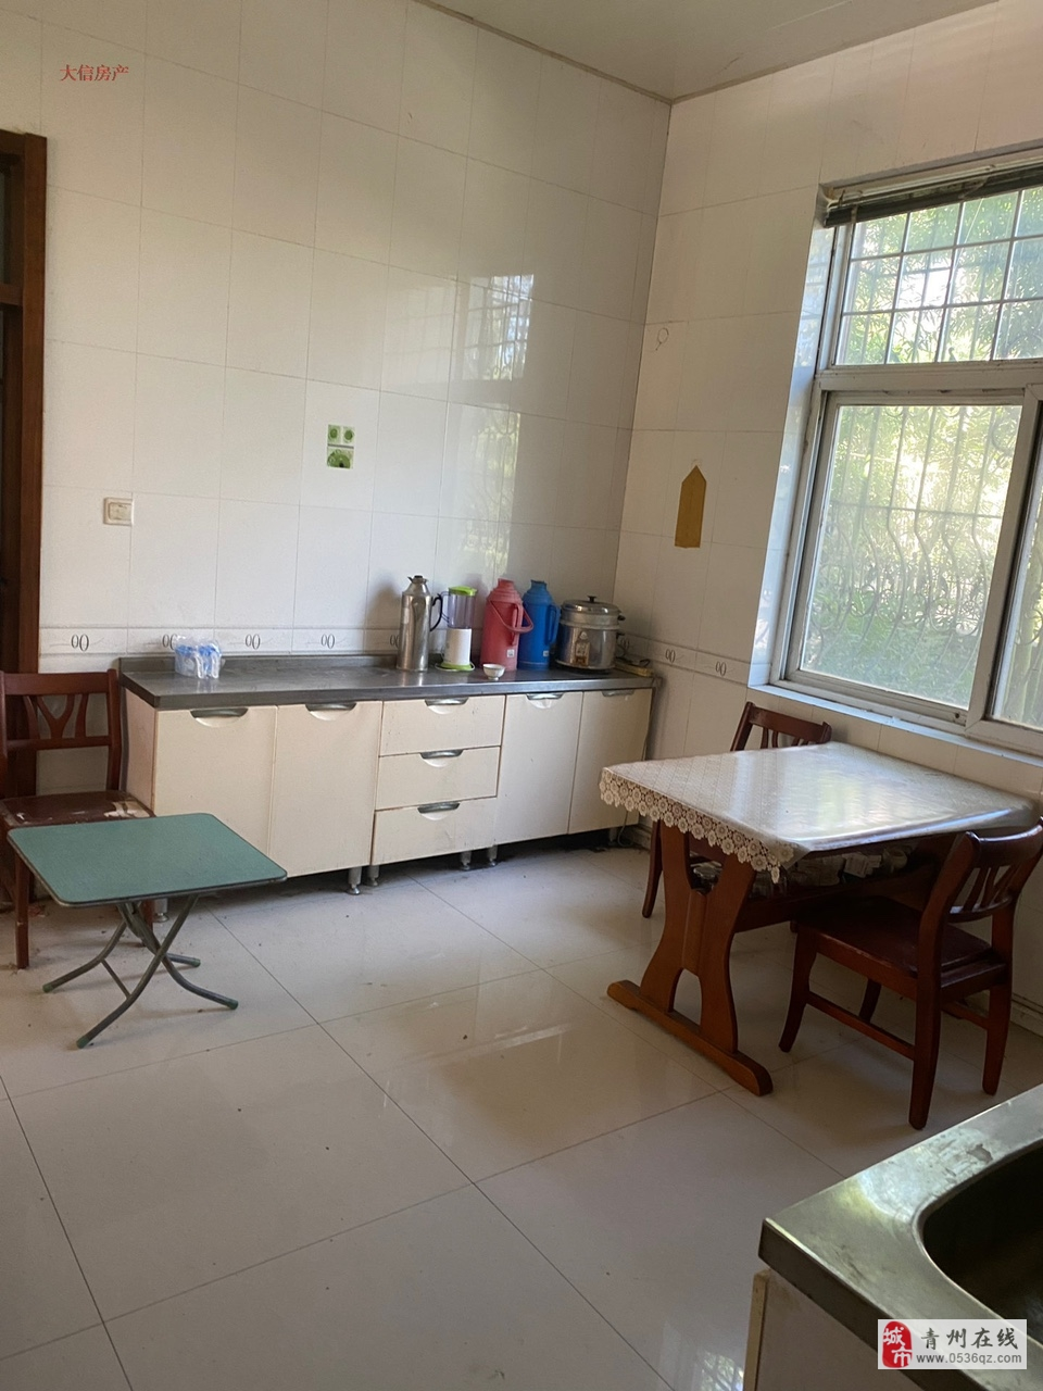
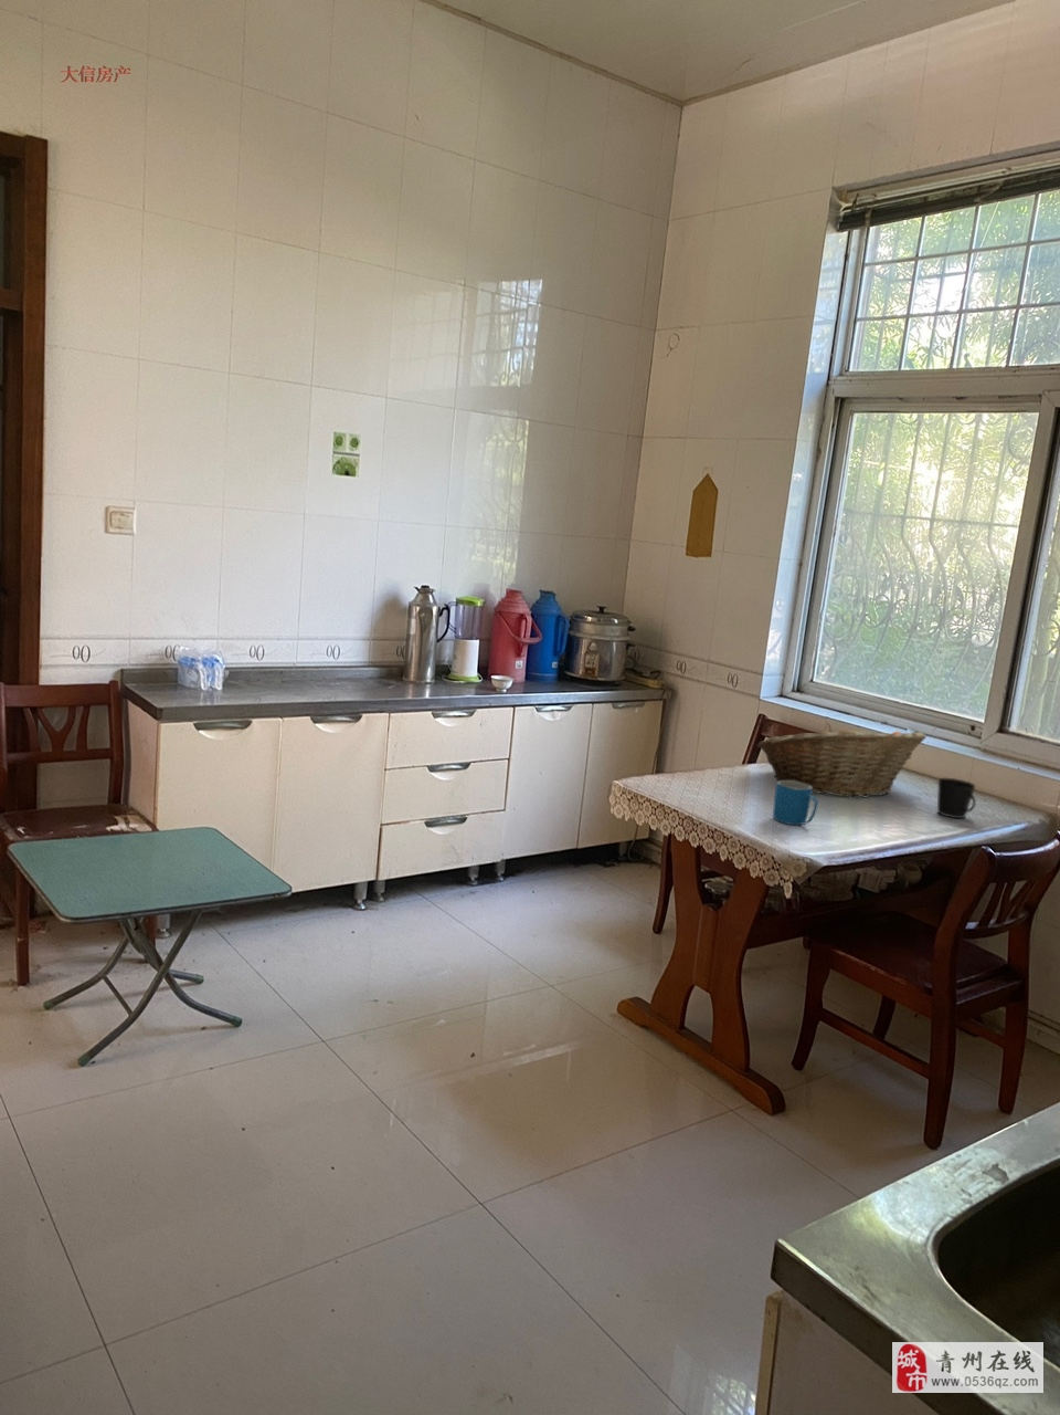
+ fruit basket (841, 753)
+ mug (796, 803)
+ cup (958, 799)
